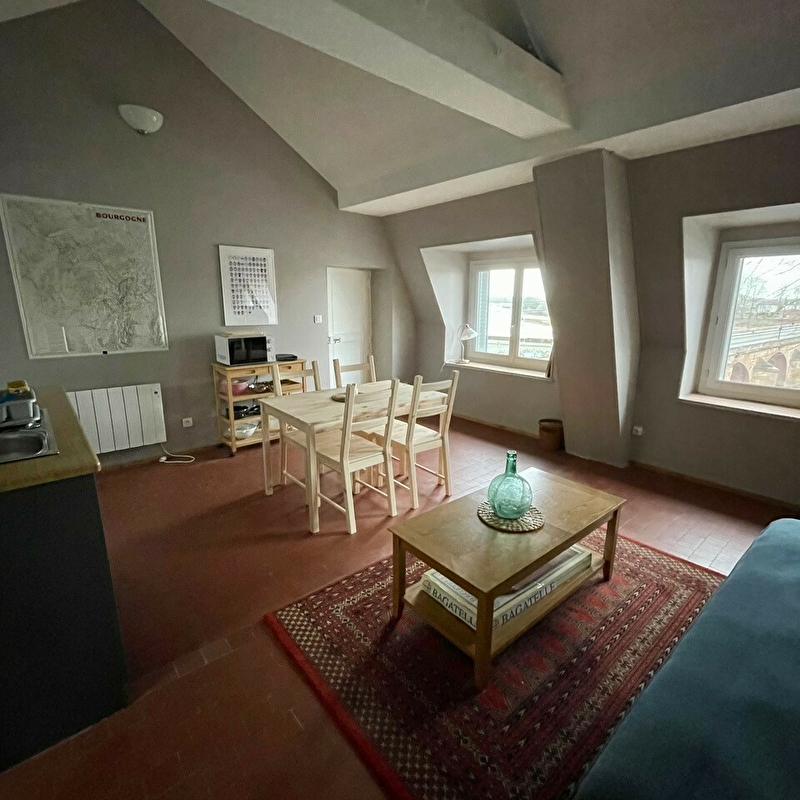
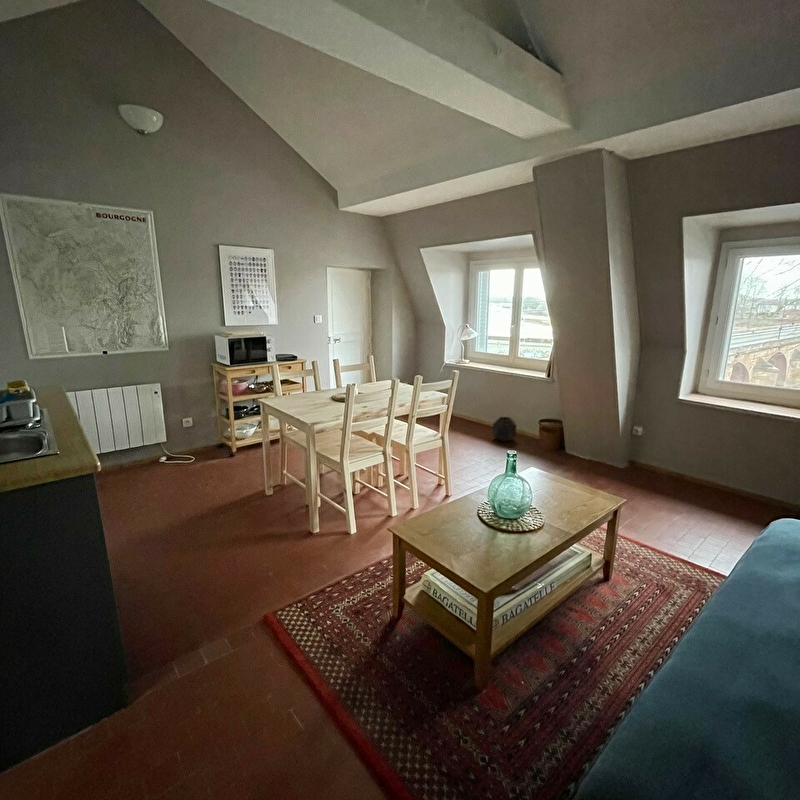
+ planter (504, 429)
